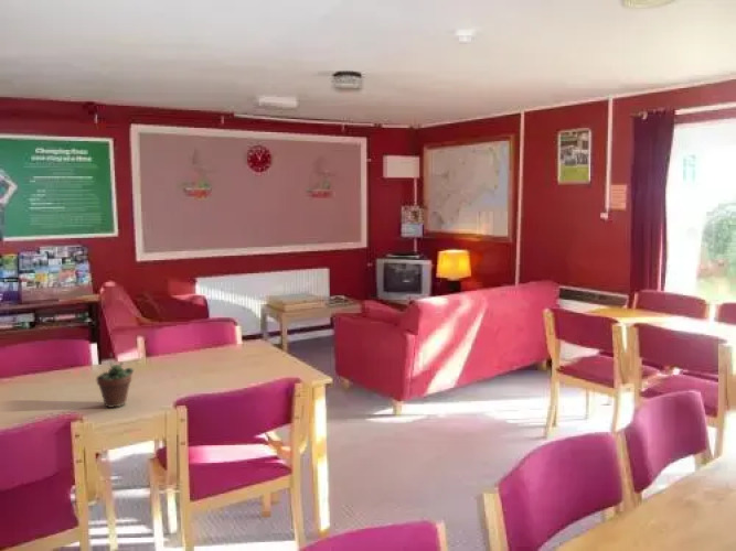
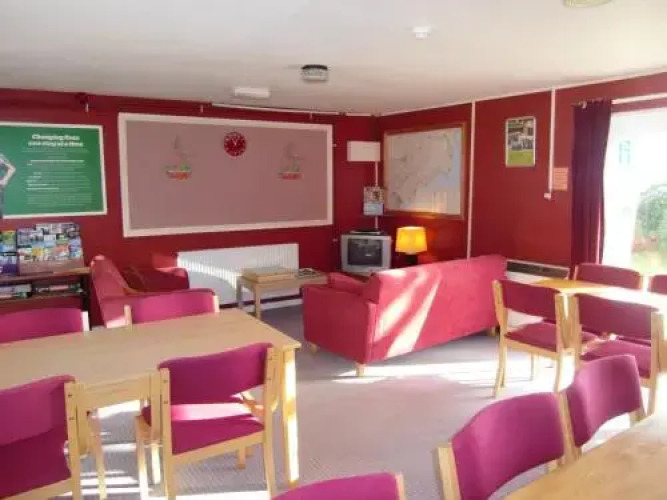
- succulent plant (114, 378)
